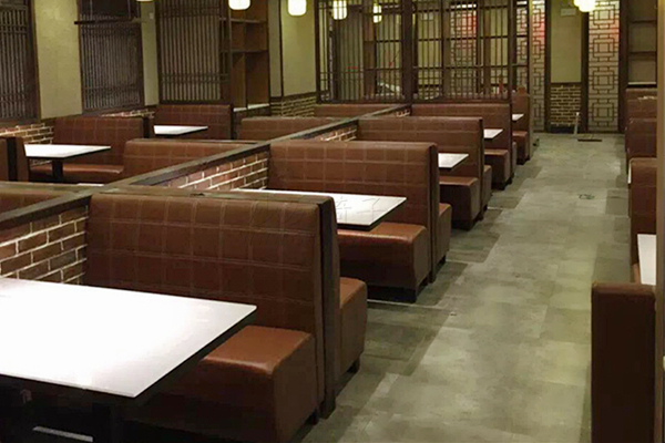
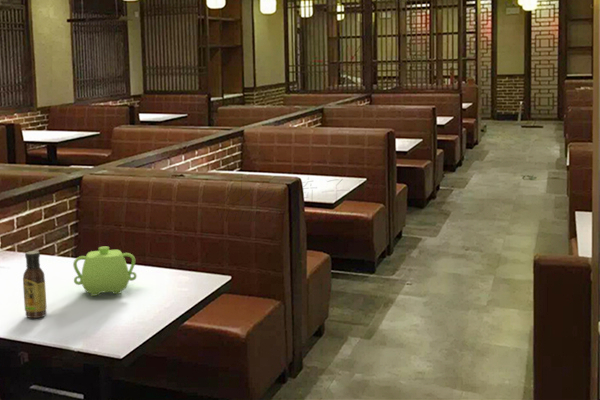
+ teapot (105, 267)
+ sauce bottle (34, 284)
